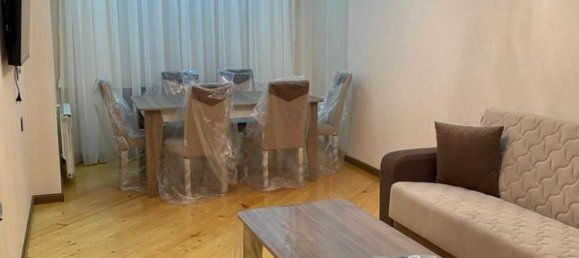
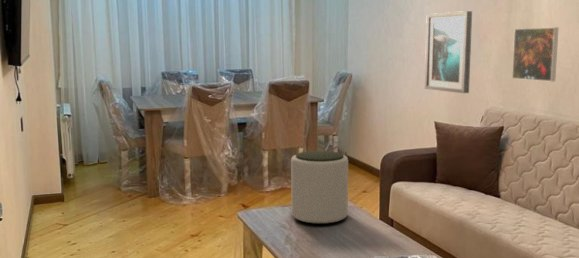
+ plant pot (319, 186)
+ wall art (447, 52)
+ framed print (534, 54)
